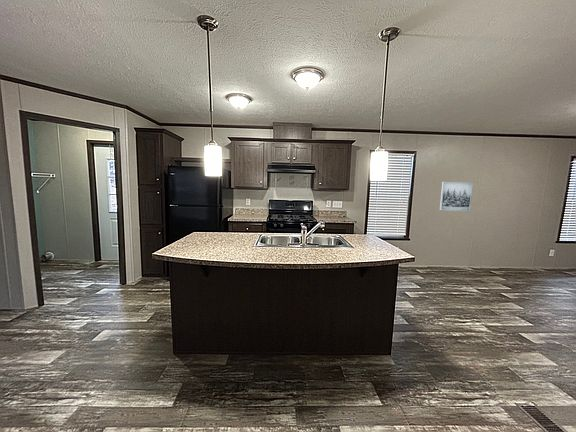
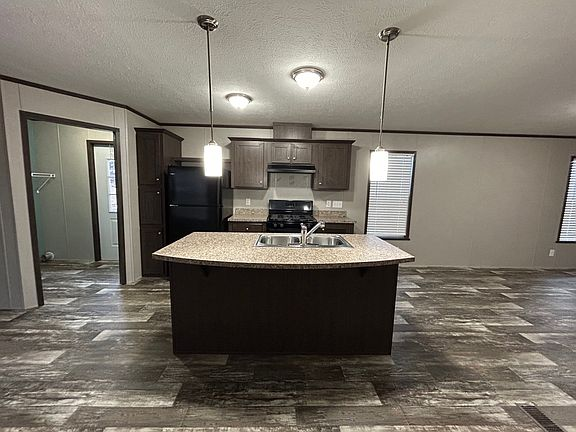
- wall art (456, 196)
